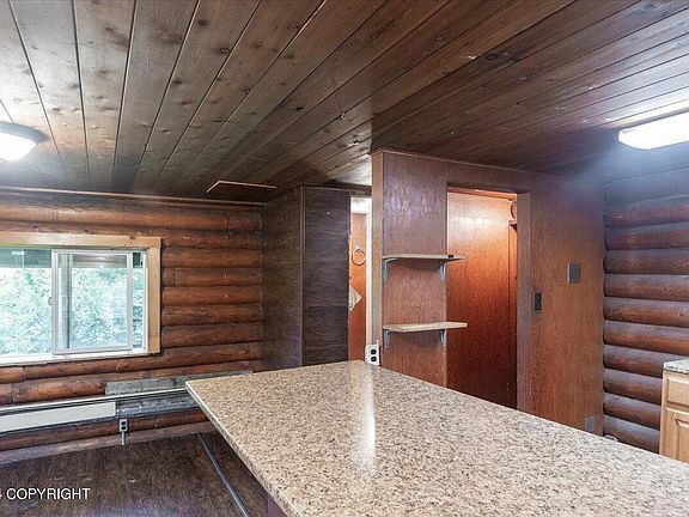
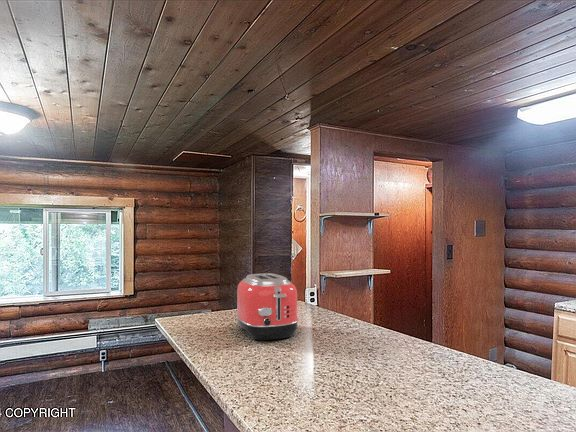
+ toaster (267, 304)
